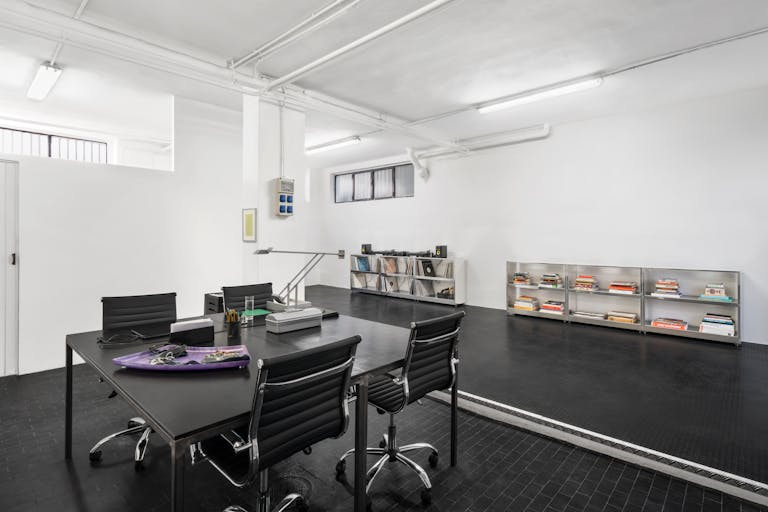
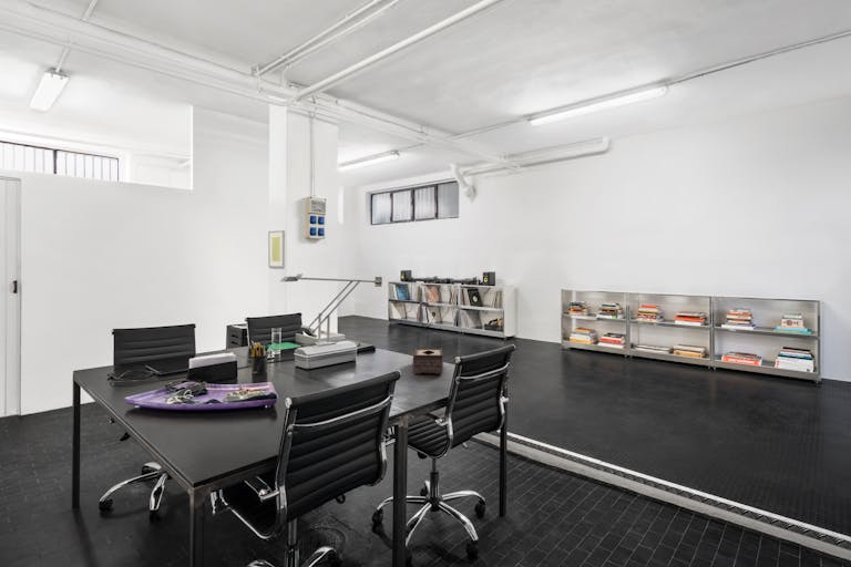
+ tissue box (428, 360)
